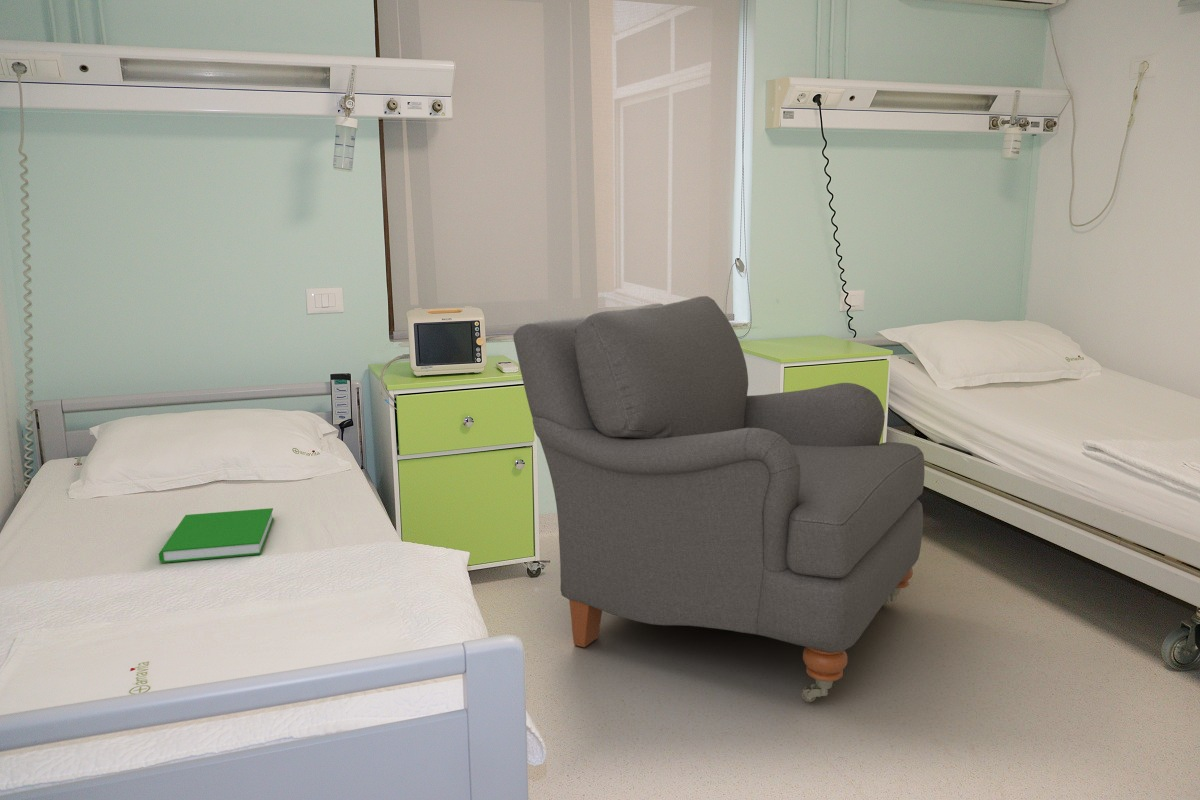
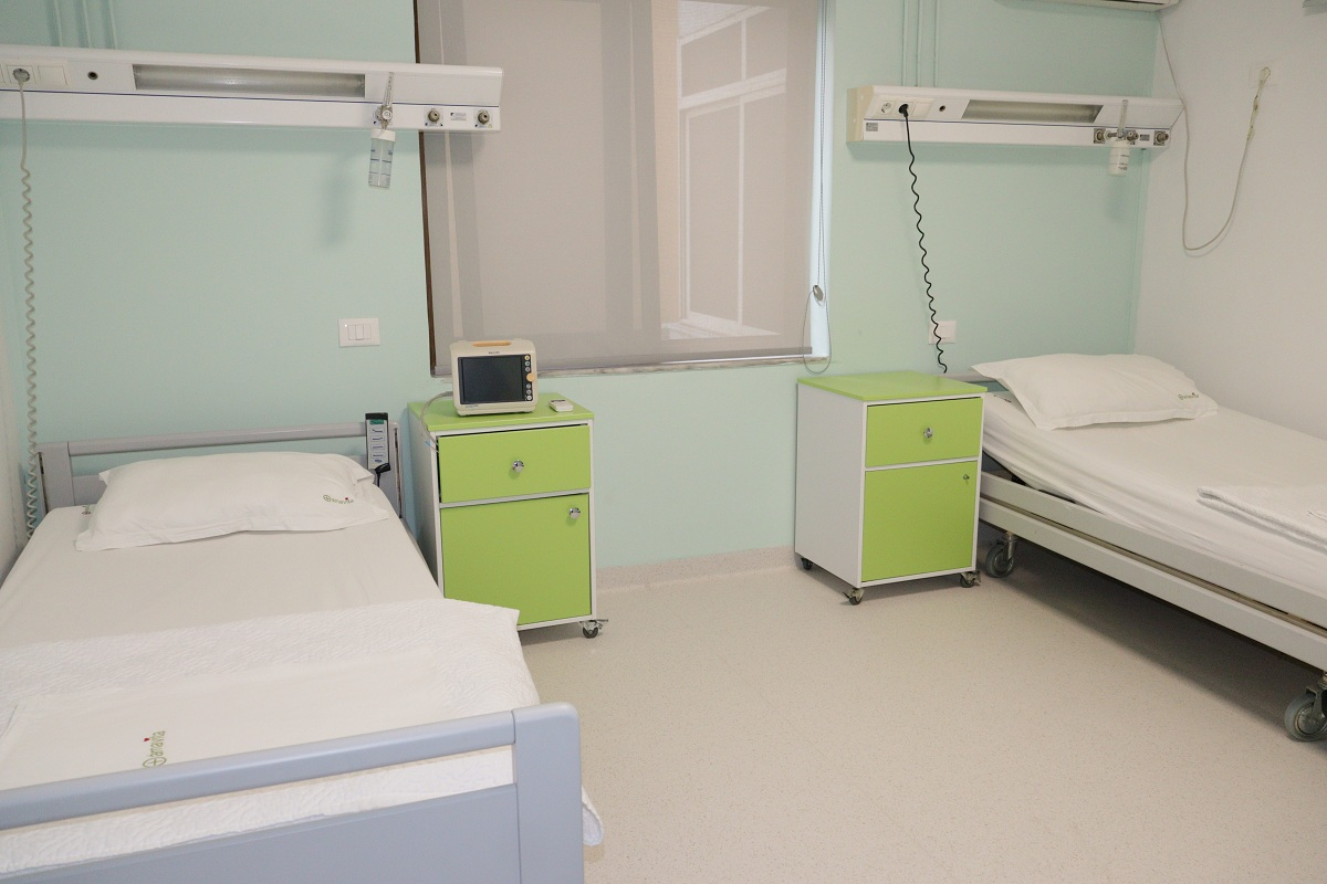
- book (220, 533)
- chair (728, 467)
